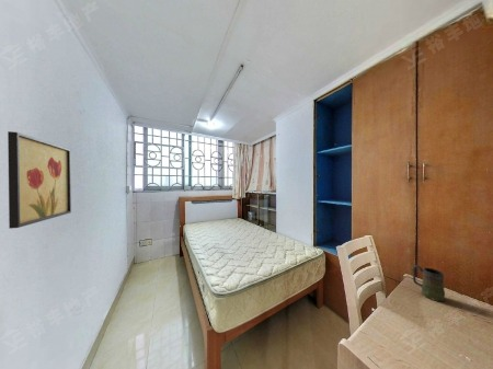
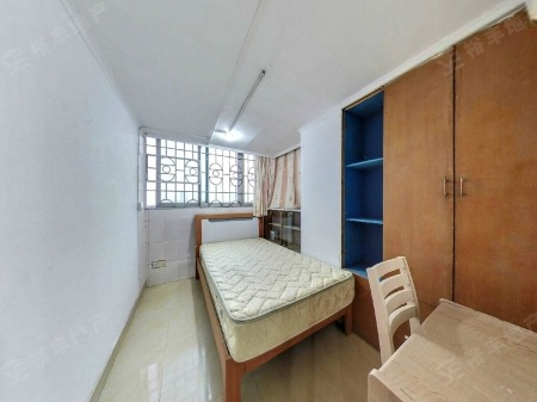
- wall art (44, 181)
- mug (427, 281)
